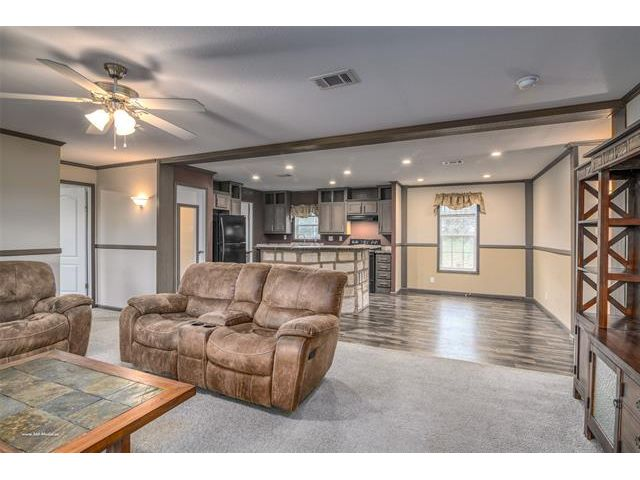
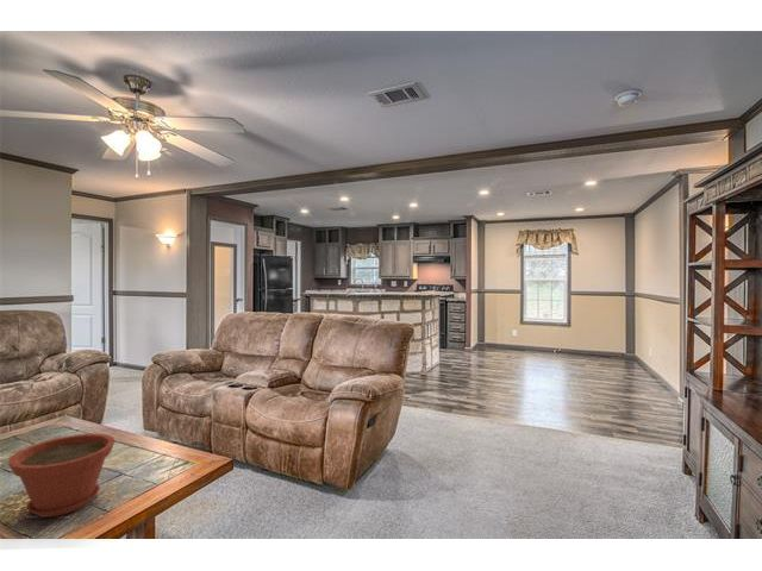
+ plant pot (64, 476)
